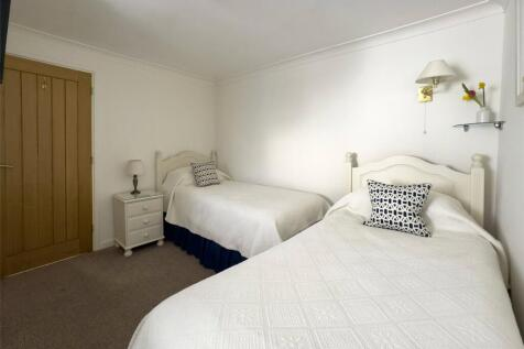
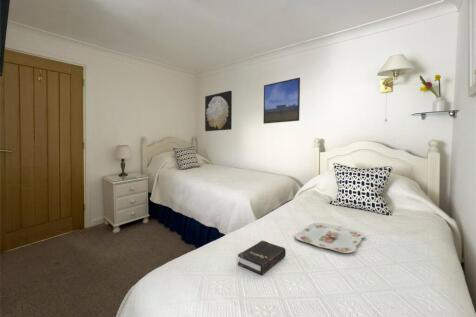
+ wall art (217, 112)
+ hardback book (262, 256)
+ serving tray (330, 236)
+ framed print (280, 102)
